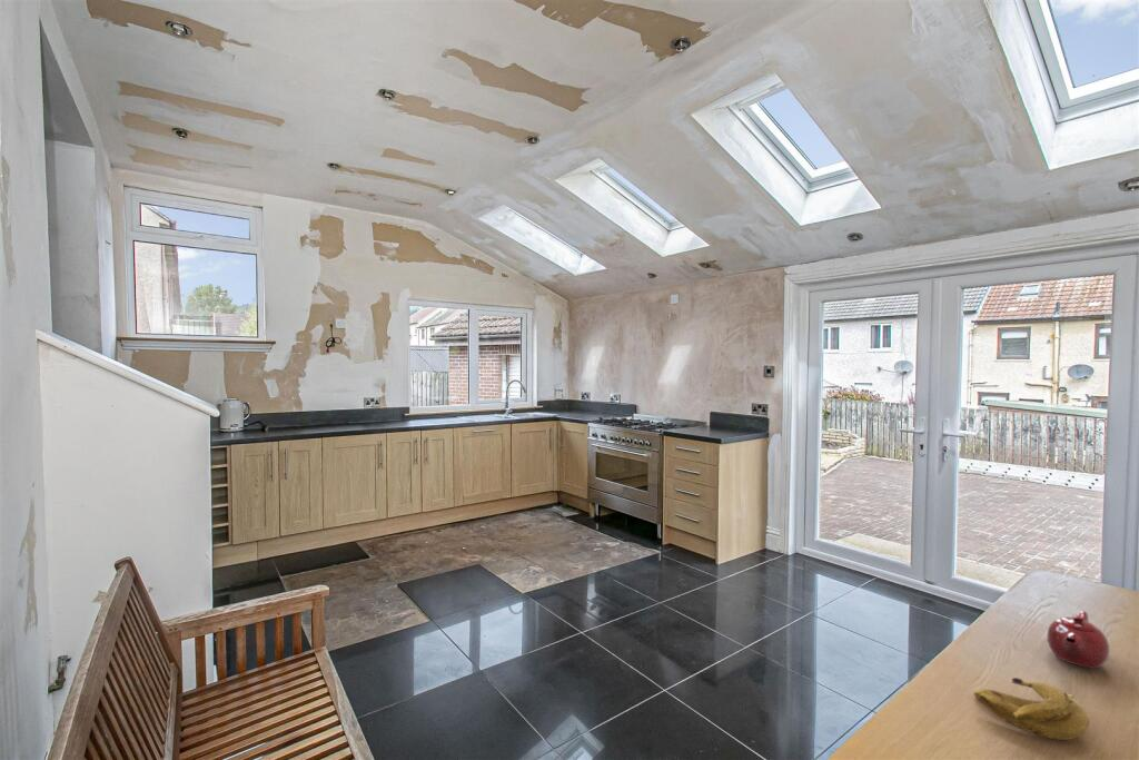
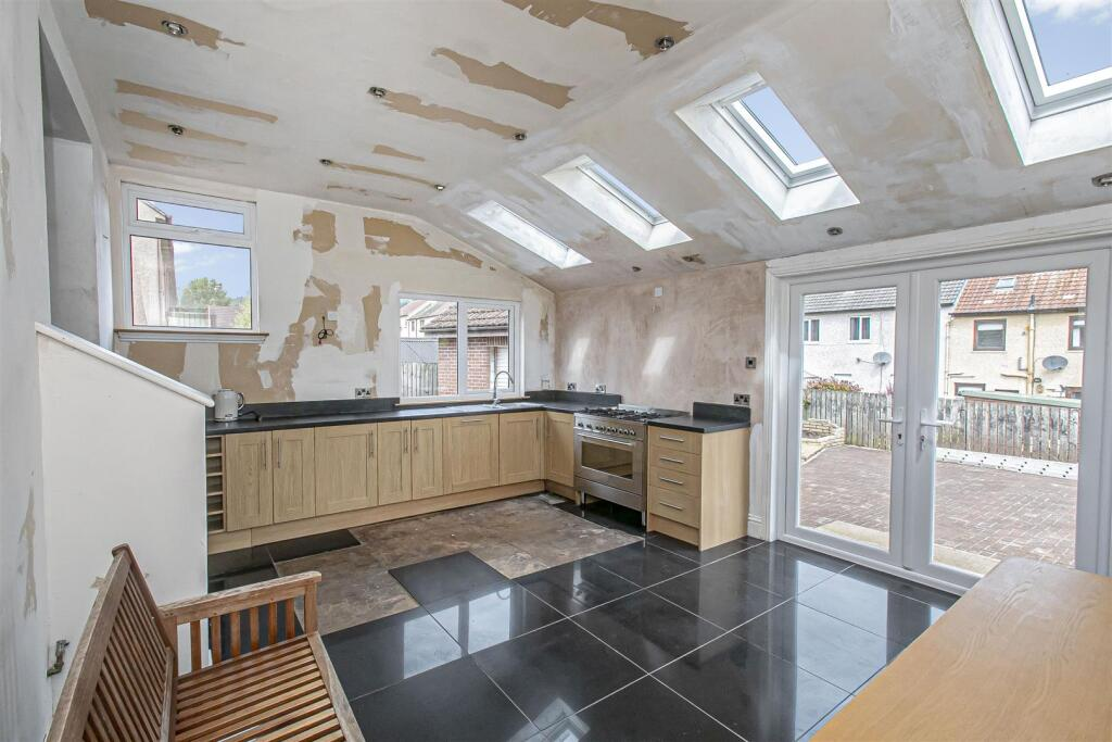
- banana (1028, 700)
- teapot (1078, 638)
